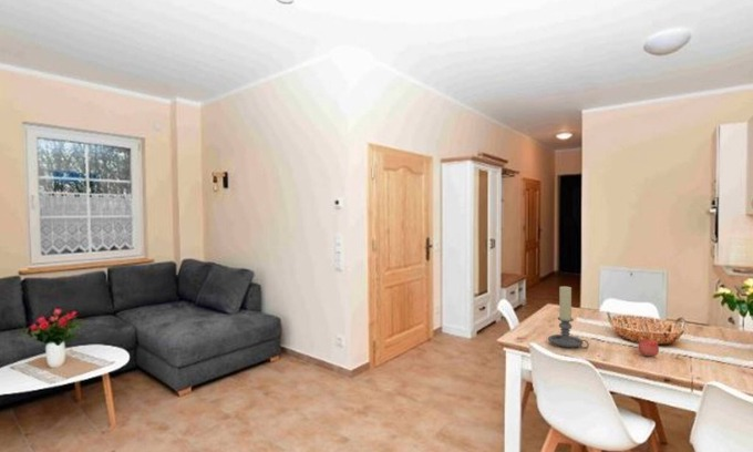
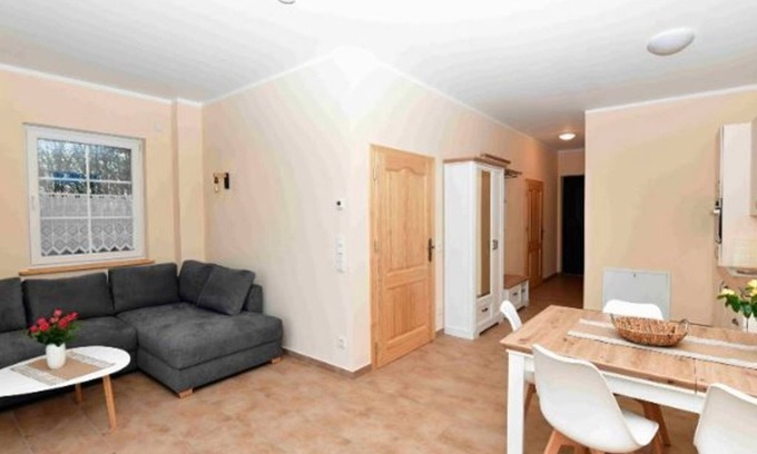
- apple (648, 346)
- candle holder (568, 316)
